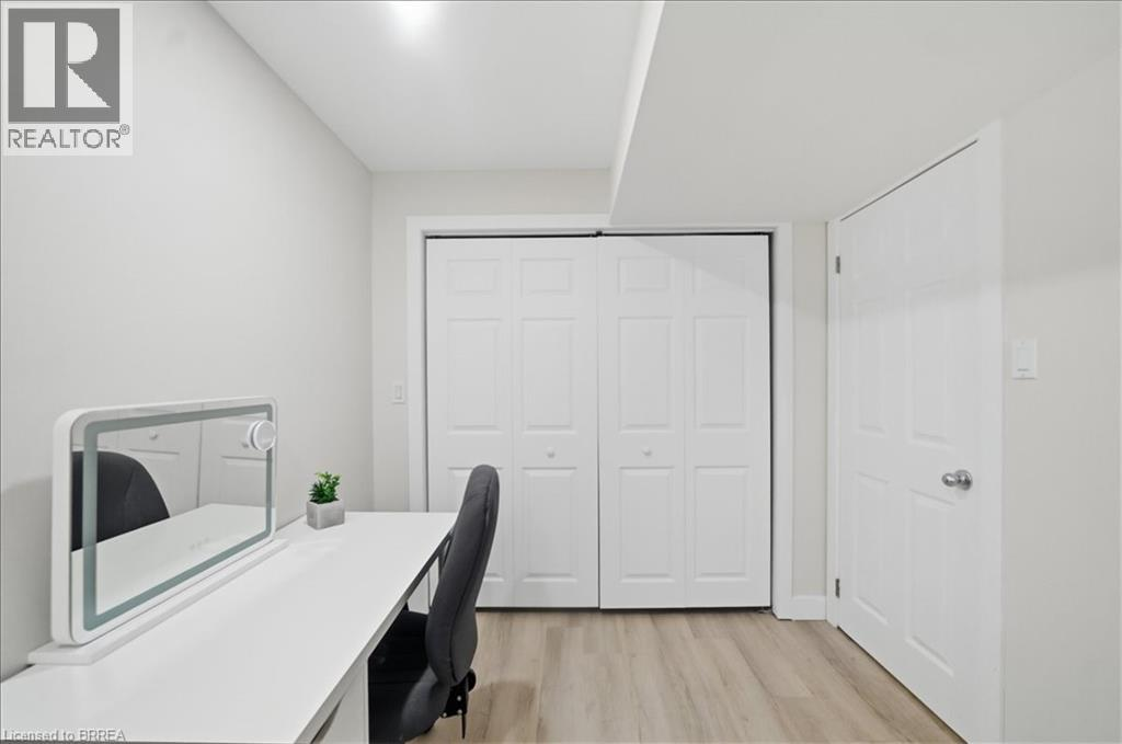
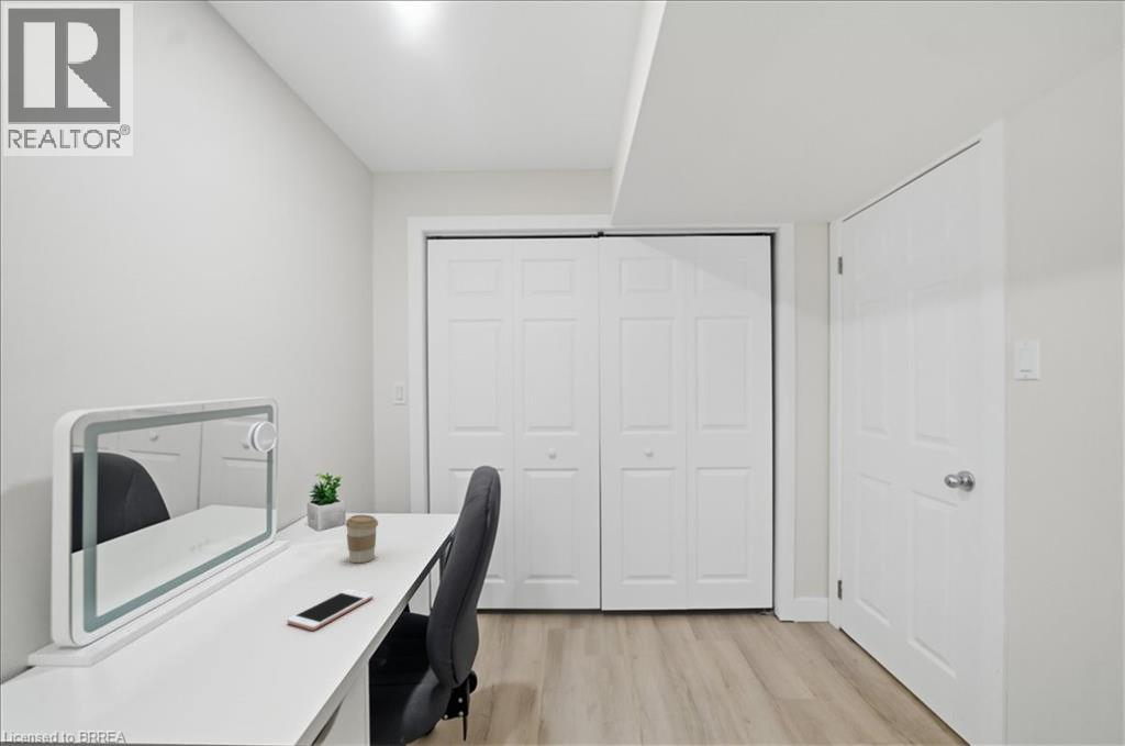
+ coffee cup (361, 537)
+ cell phone (332, 608)
